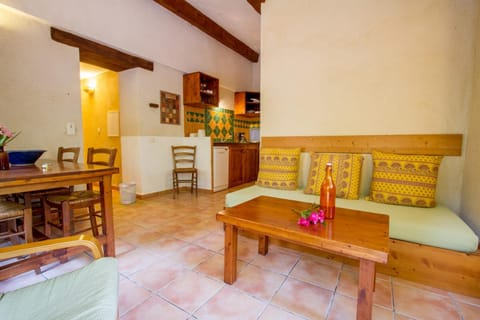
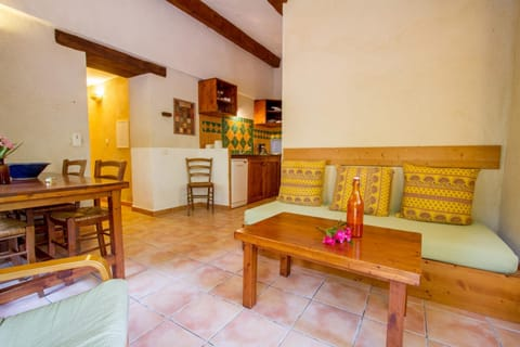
- wastebasket (128, 192)
